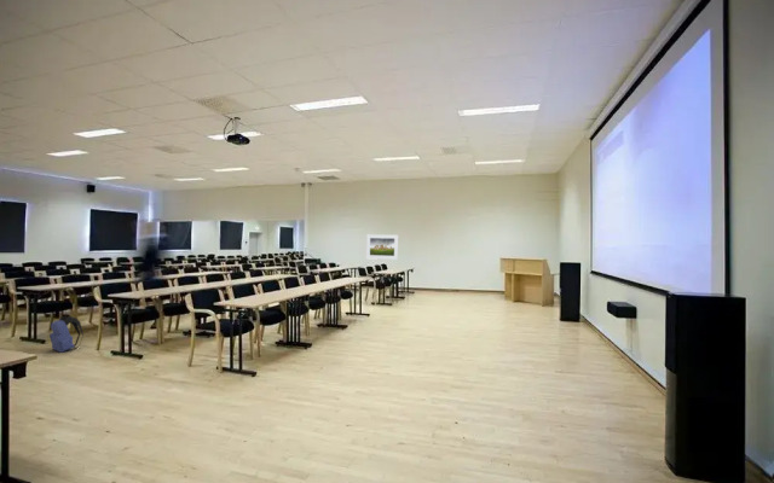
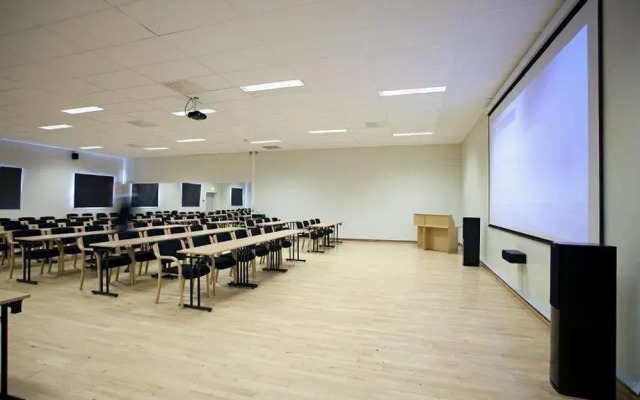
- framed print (382, 246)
- backpack (67, 332)
